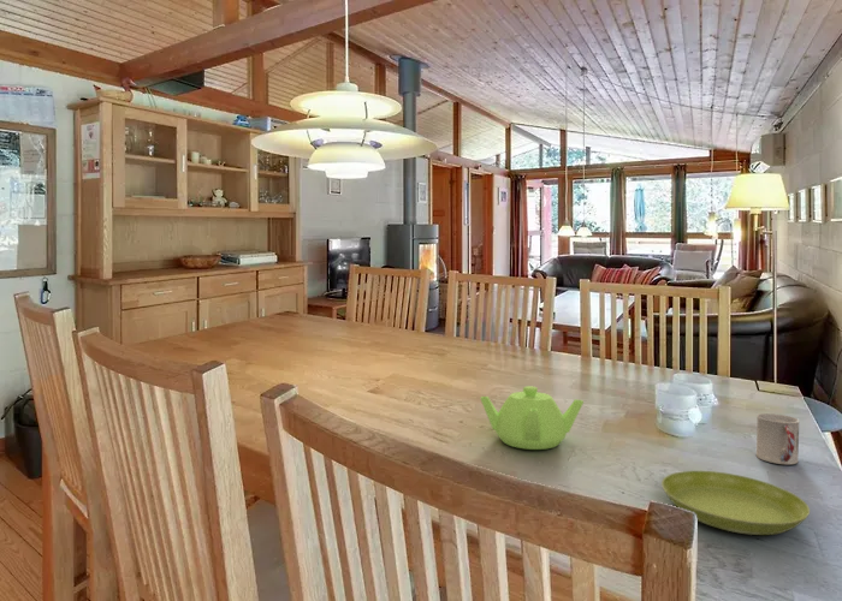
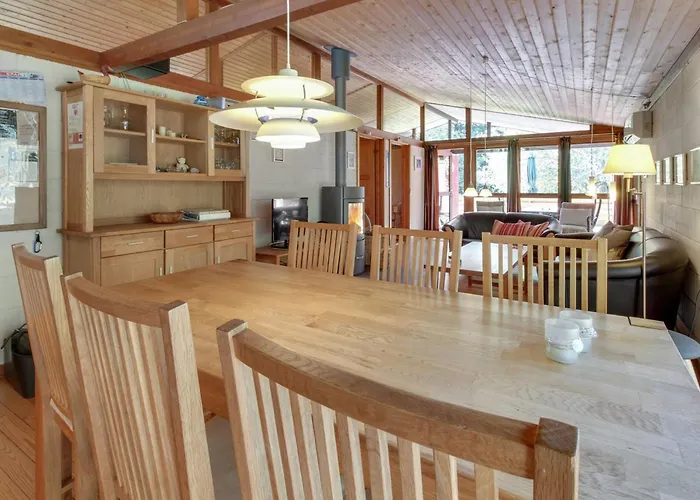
- teapot (530, 413)
- cup (781, 440)
- saucer (730, 502)
